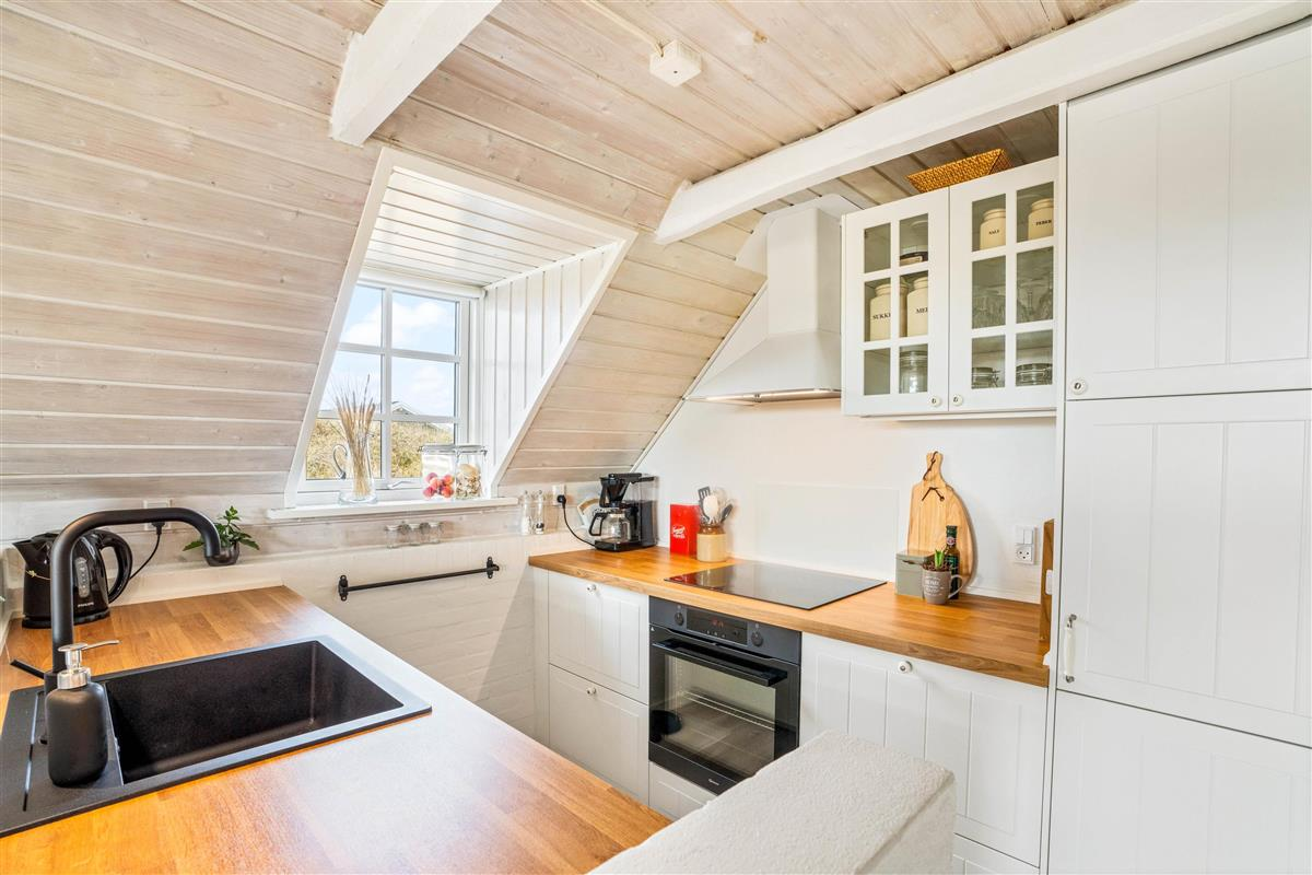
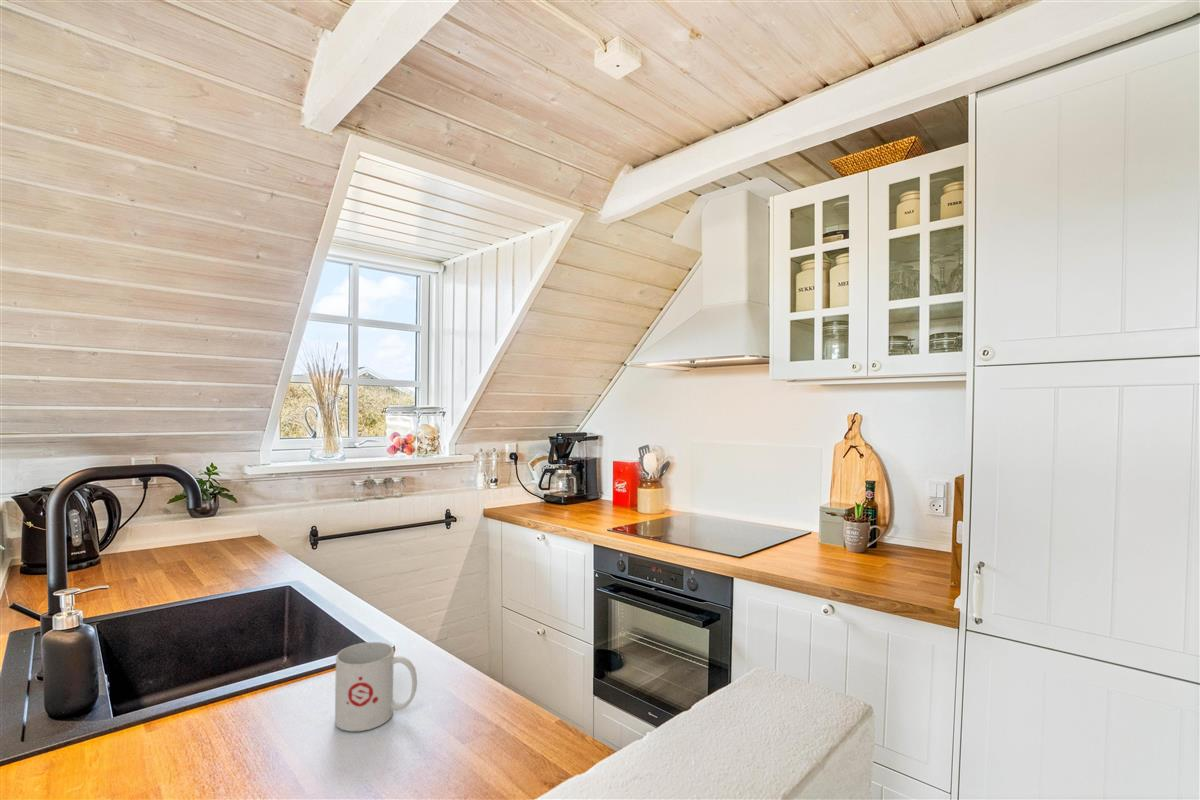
+ mug (376, 684)
